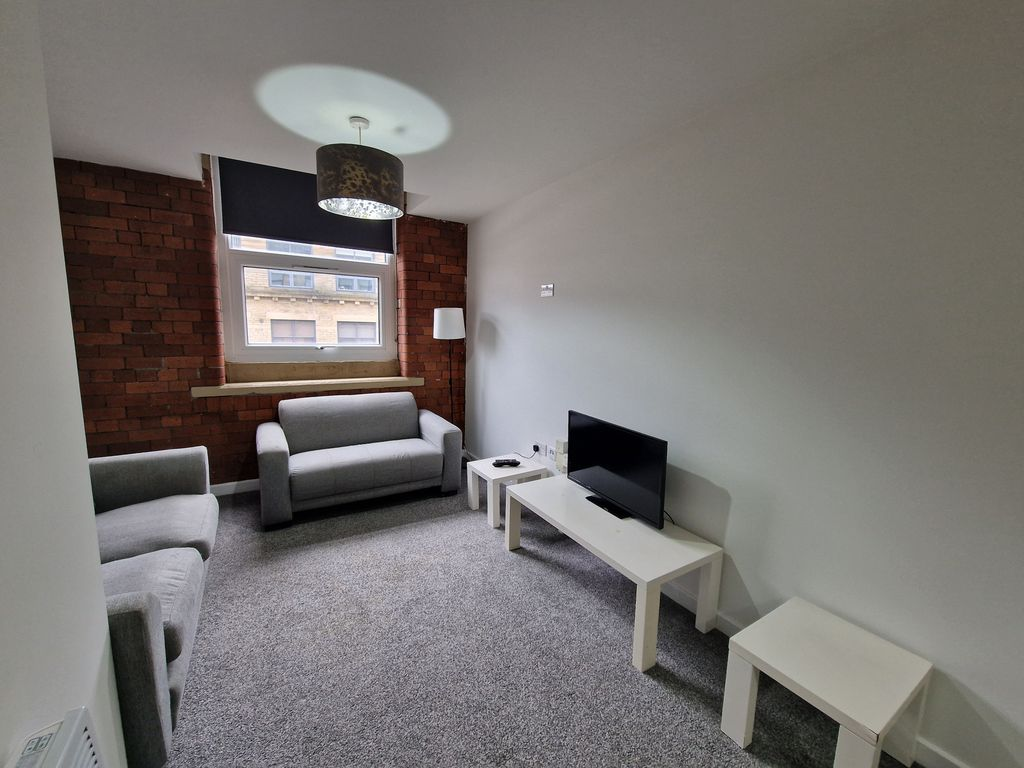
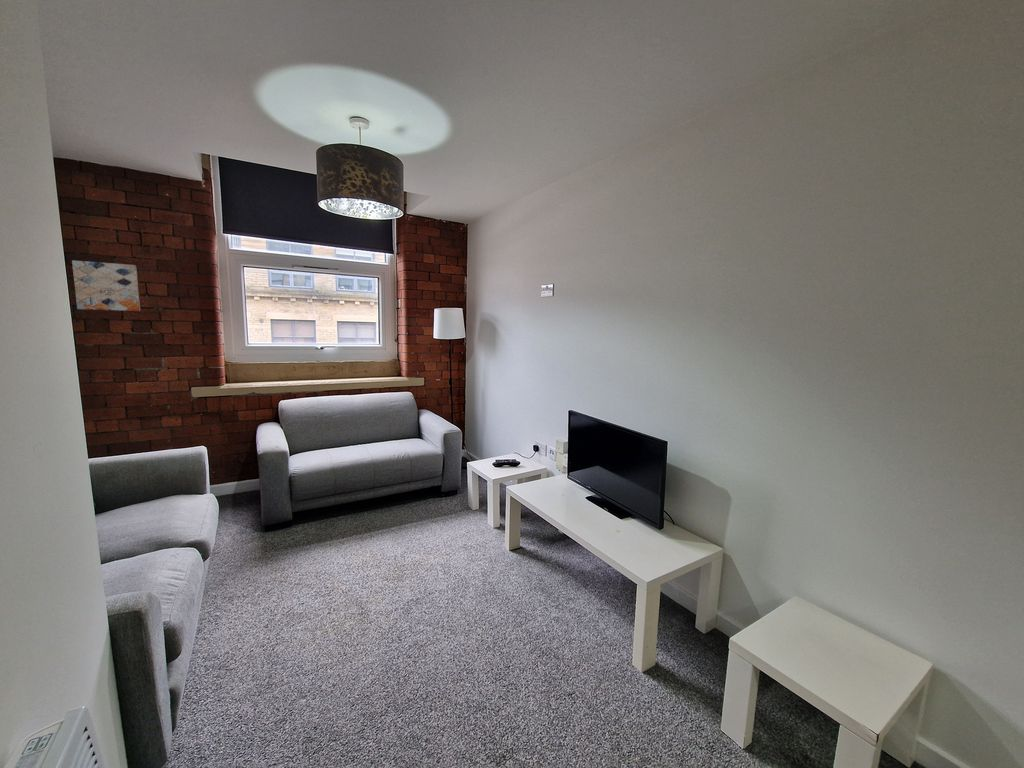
+ wall art (107, 286)
